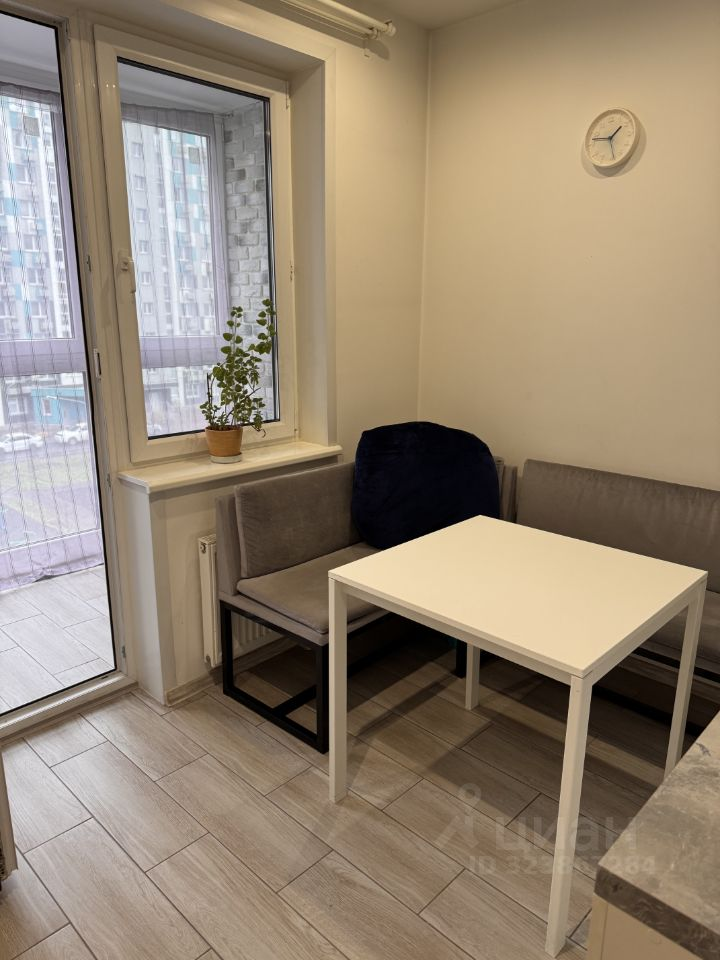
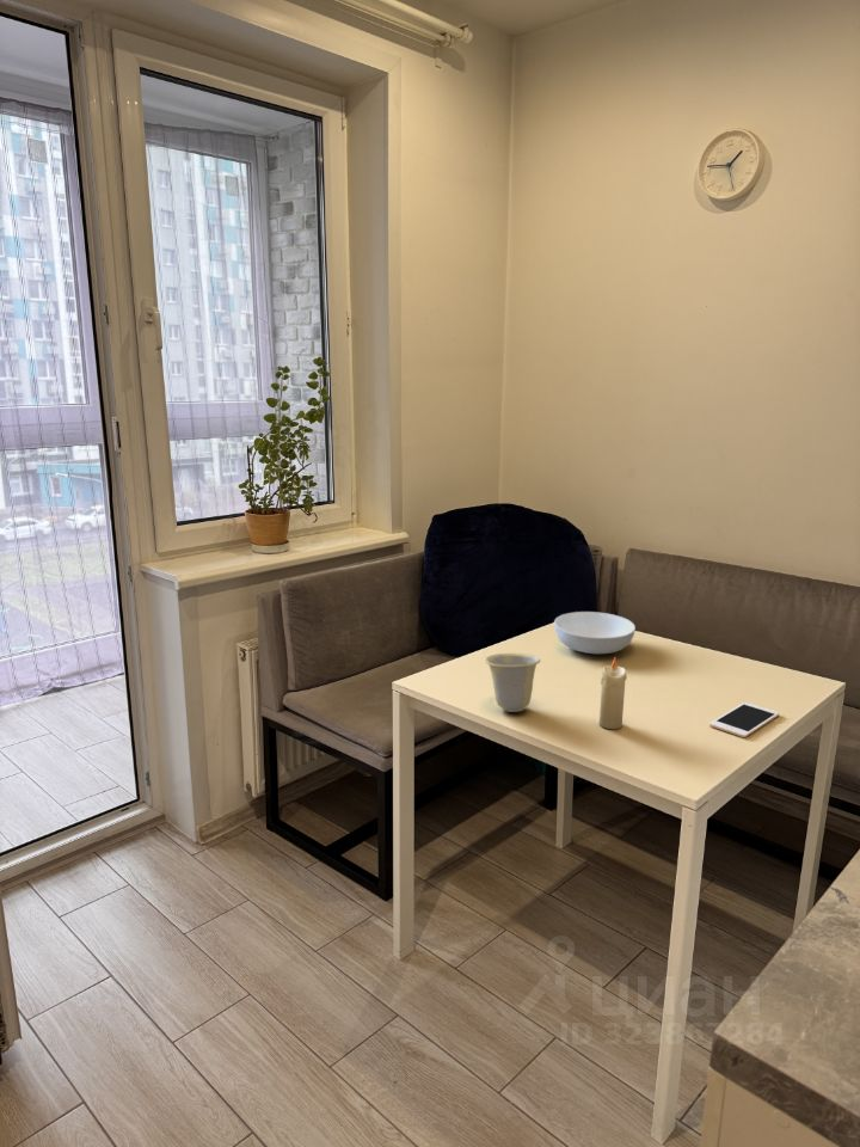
+ candle (613, 691)
+ cell phone (744, 718)
+ serving bowl (594, 636)
+ cup (511, 681)
